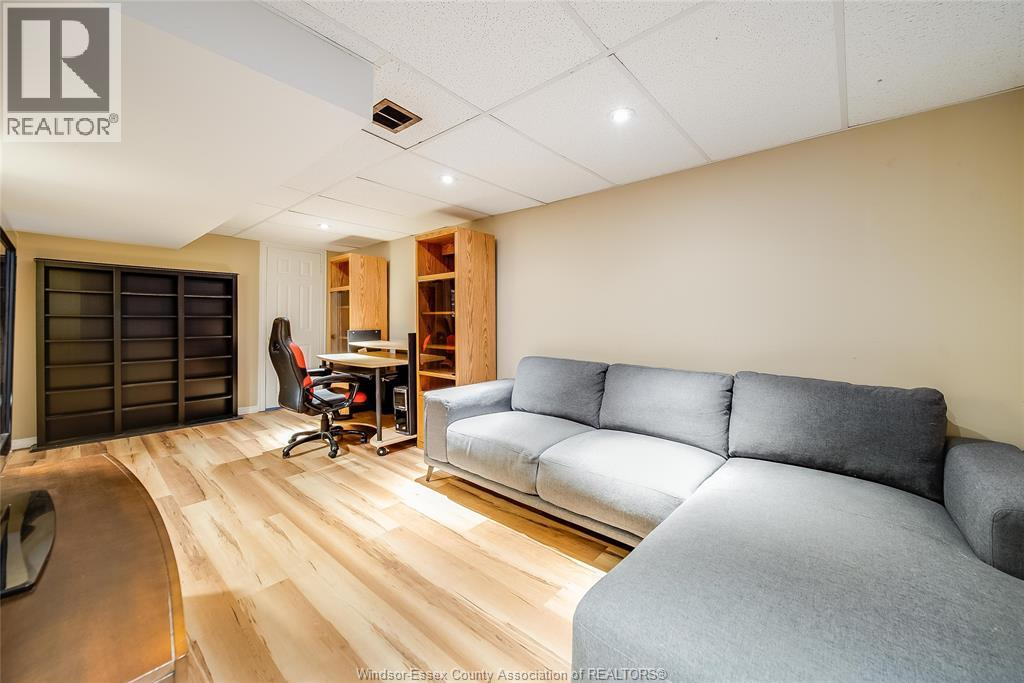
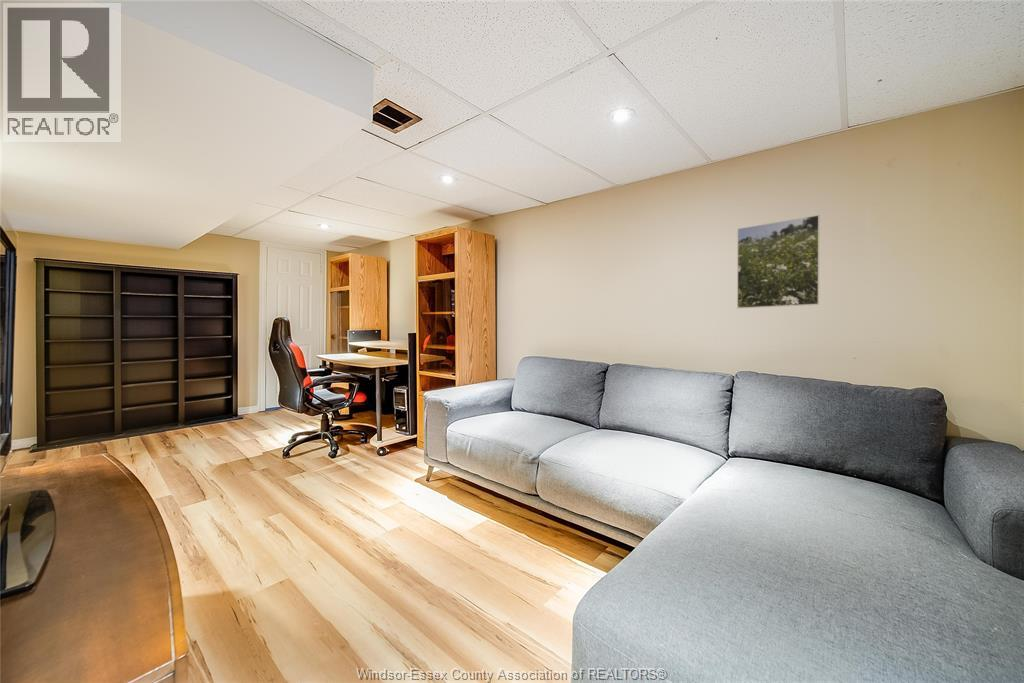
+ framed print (776, 264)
